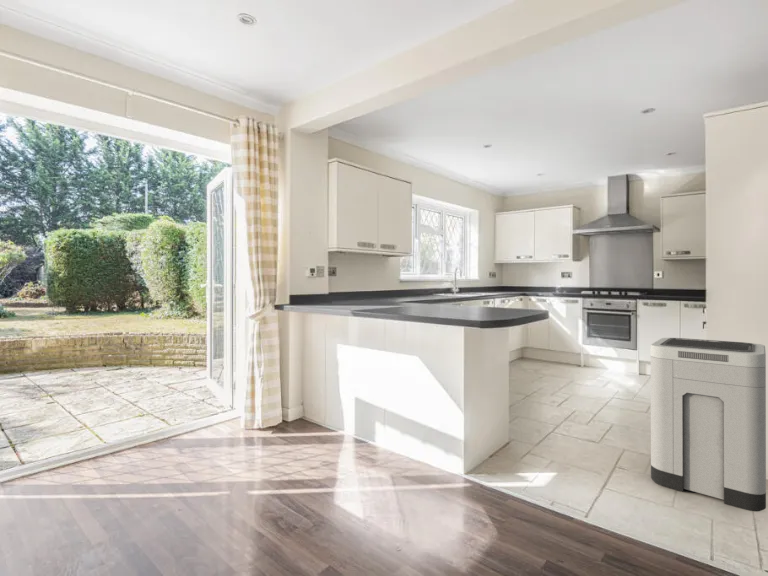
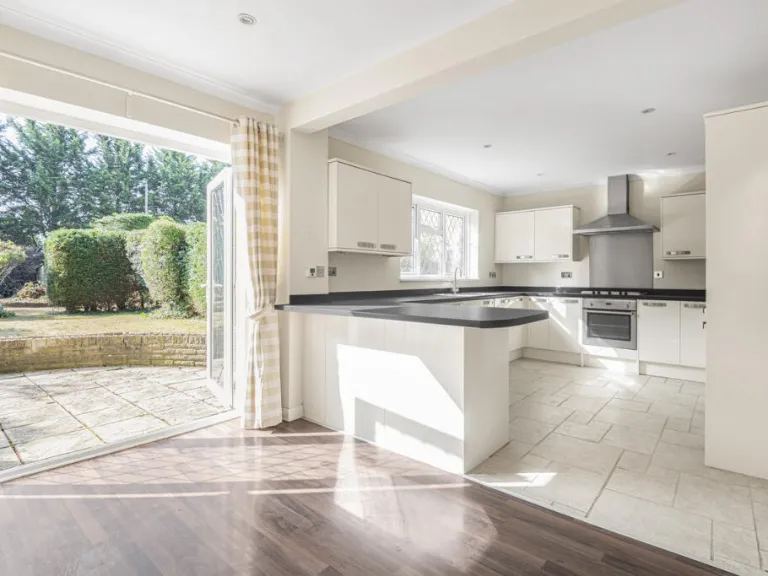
- trash can (706, 412)
